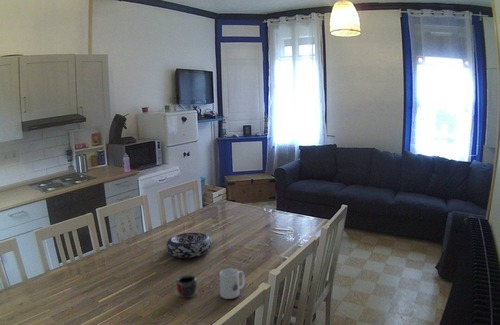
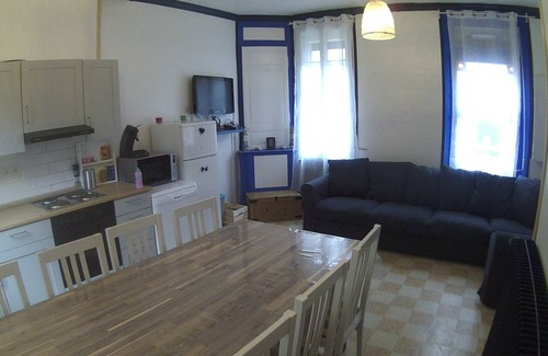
- decorative bowl (189, 245)
- mug (233, 282)
- mug (185, 285)
